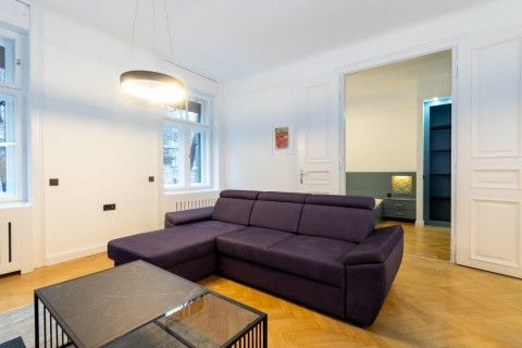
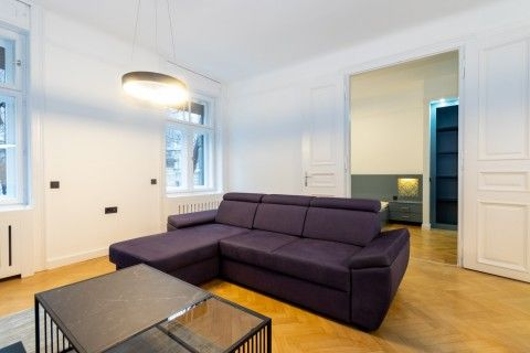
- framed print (282, 138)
